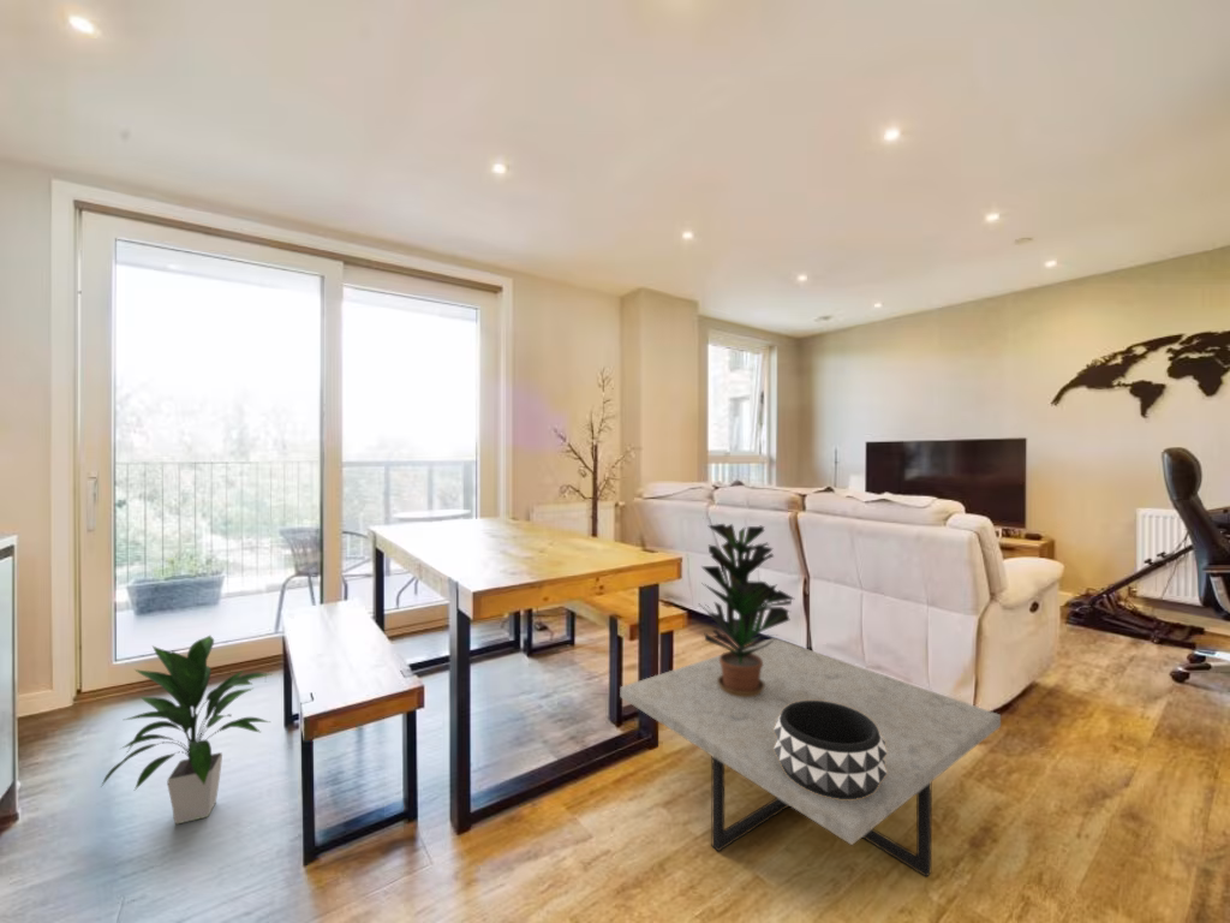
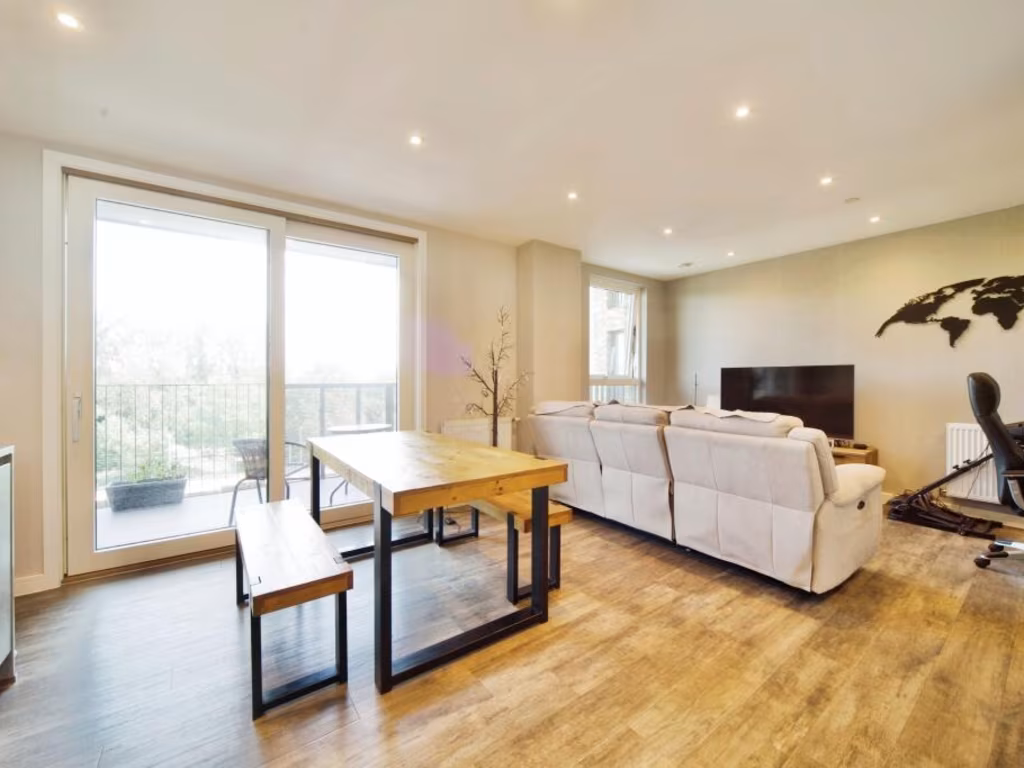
- indoor plant (190, 723)
- coffee table (776, 742)
- potted plant (750, 606)
- decorative bowl (828, 744)
